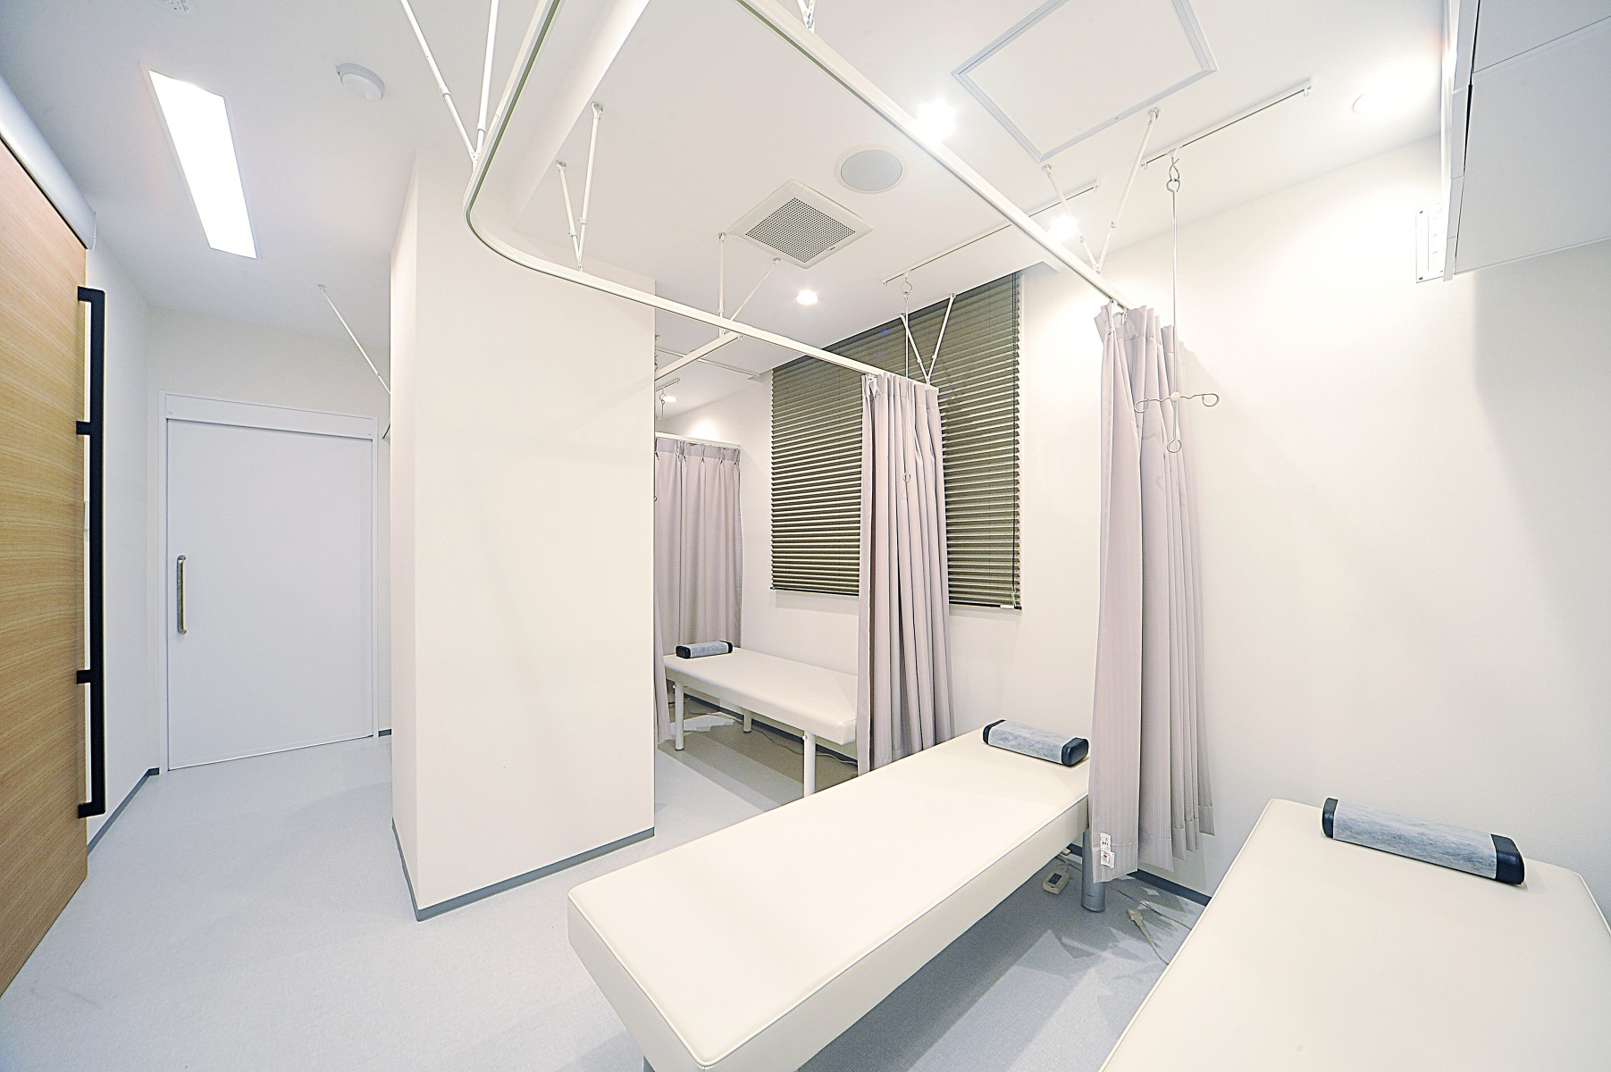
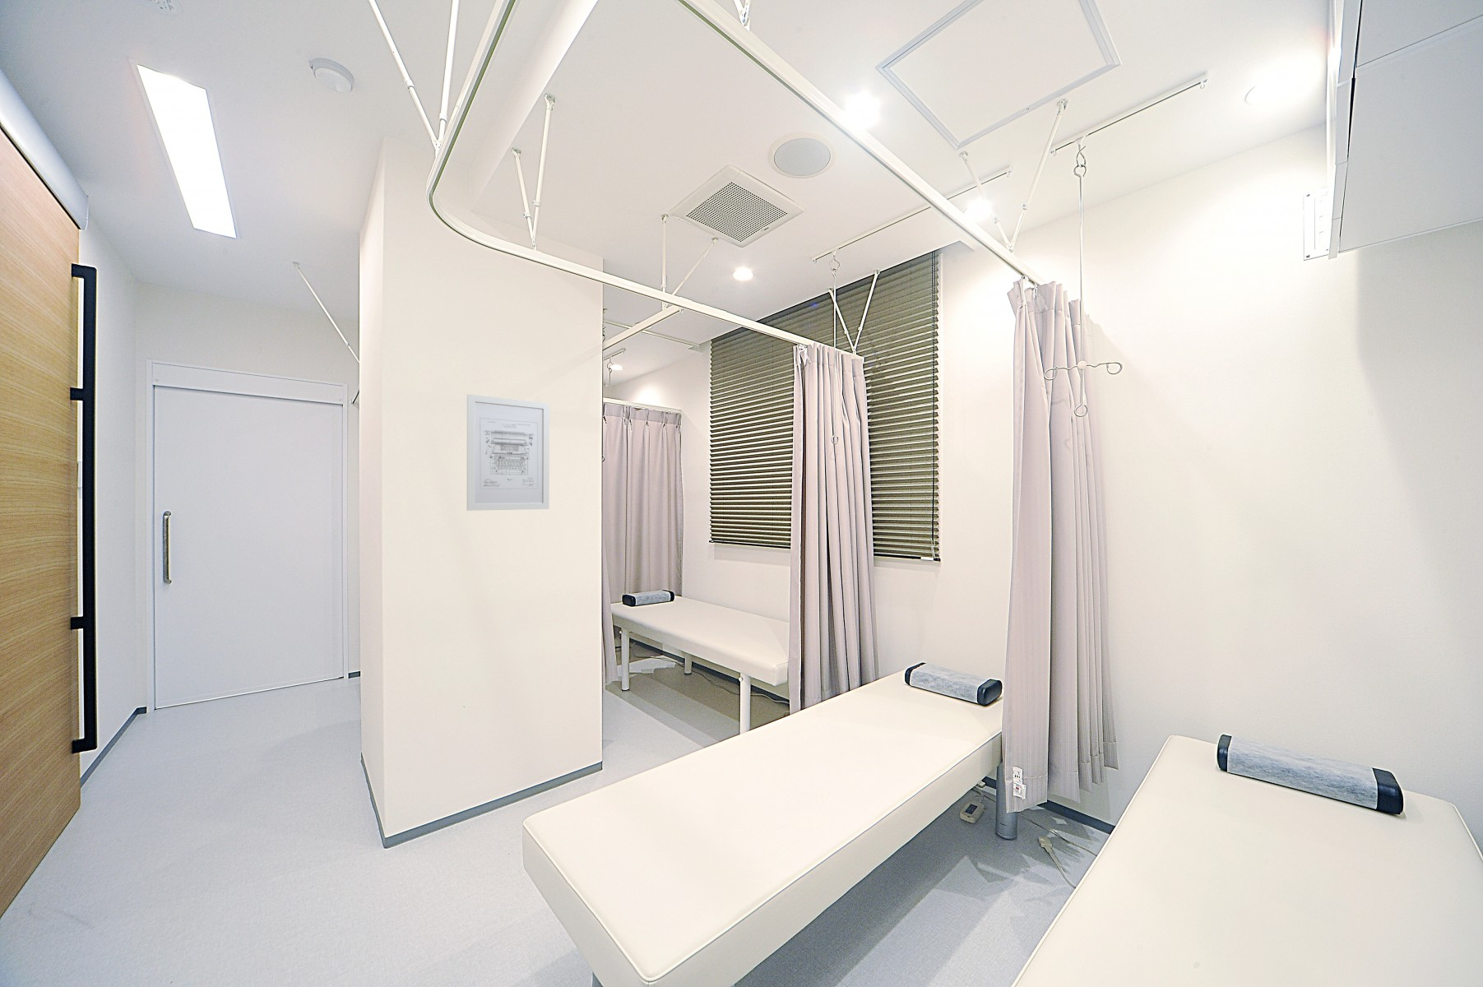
+ wall art (510, 454)
